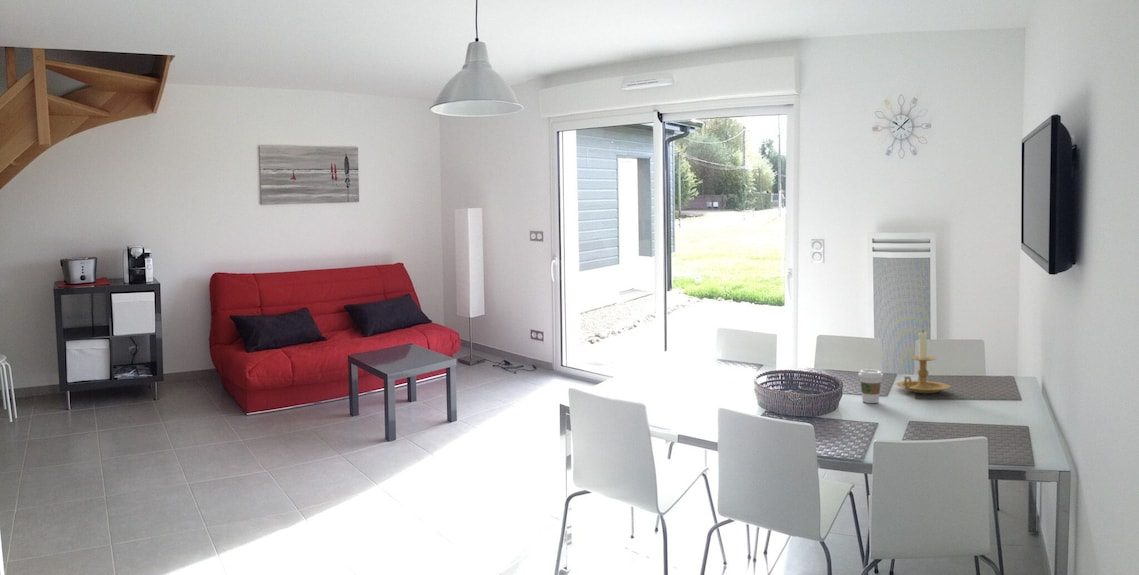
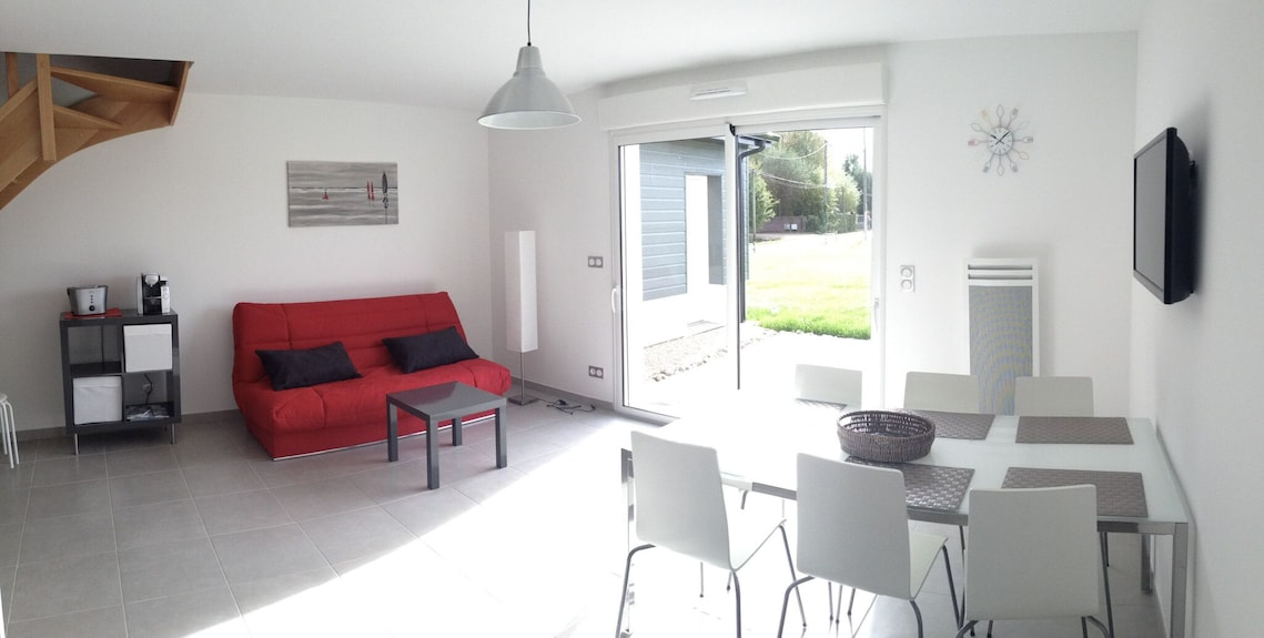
- candle holder (922, 360)
- coffee cup (870, 386)
